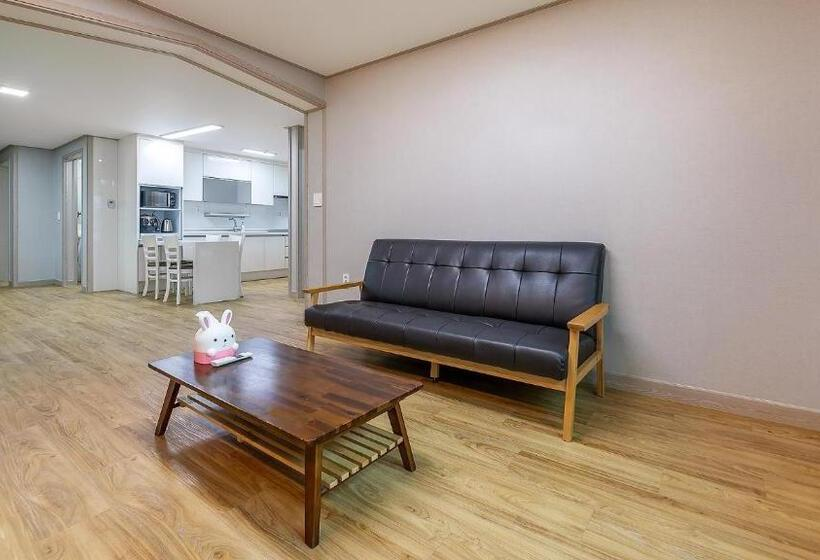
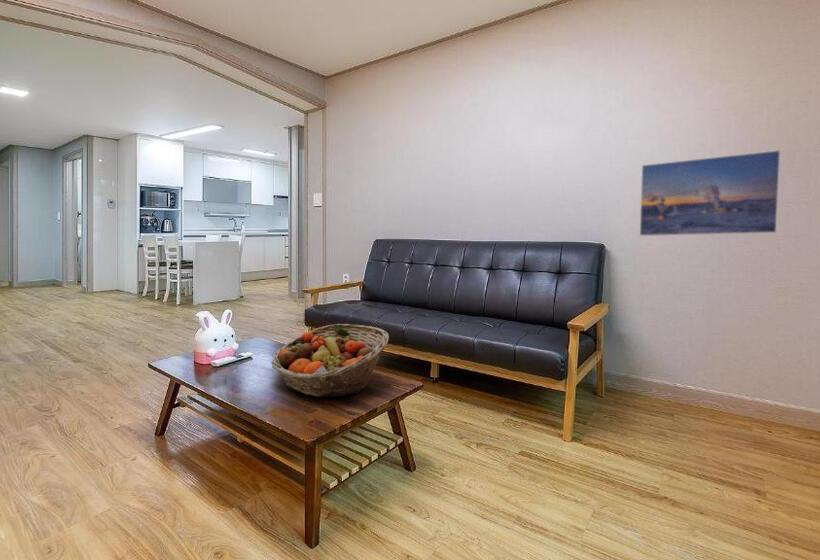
+ fruit basket (330, 357)
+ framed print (704, 196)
